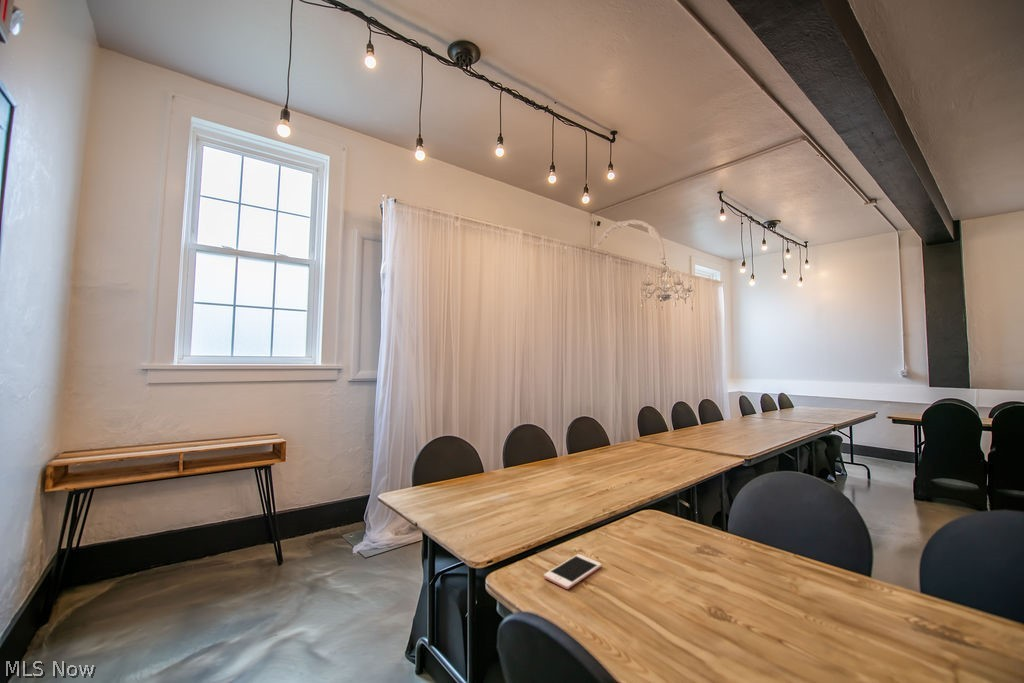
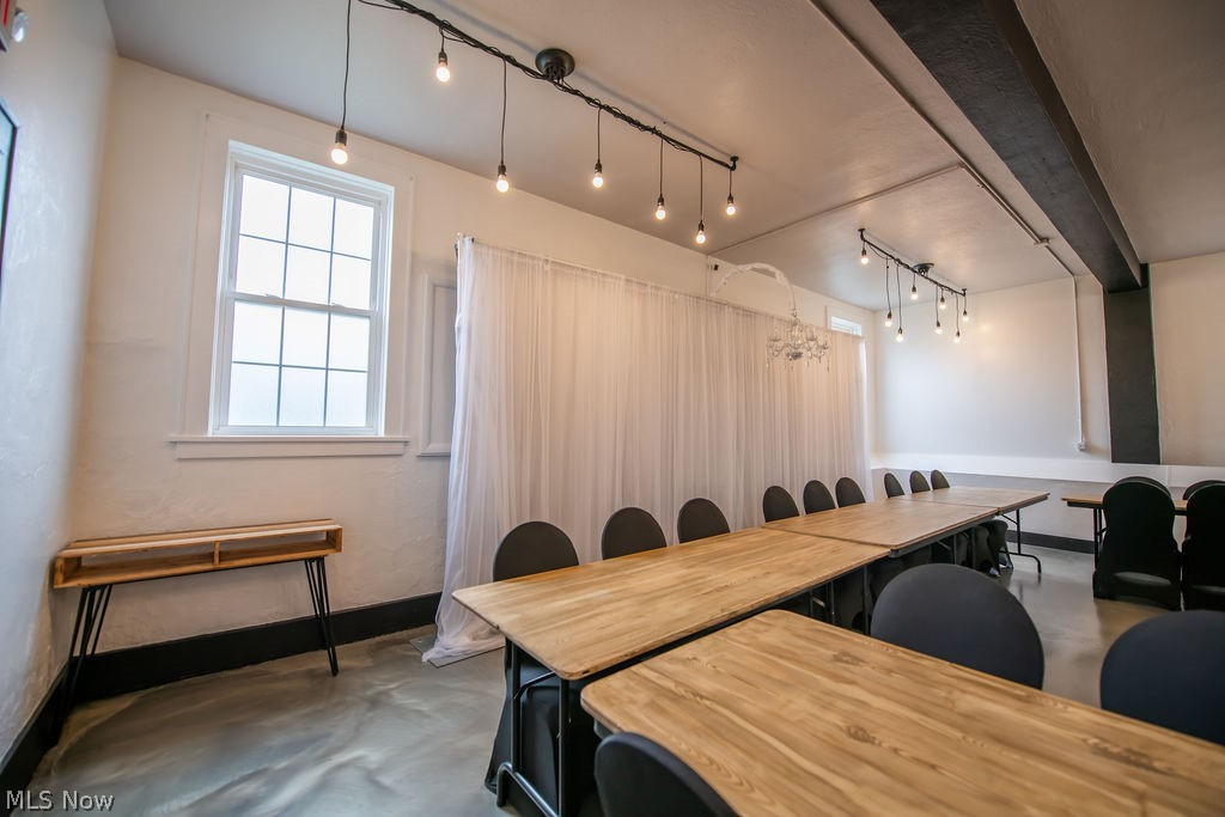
- cell phone (573, 570)
